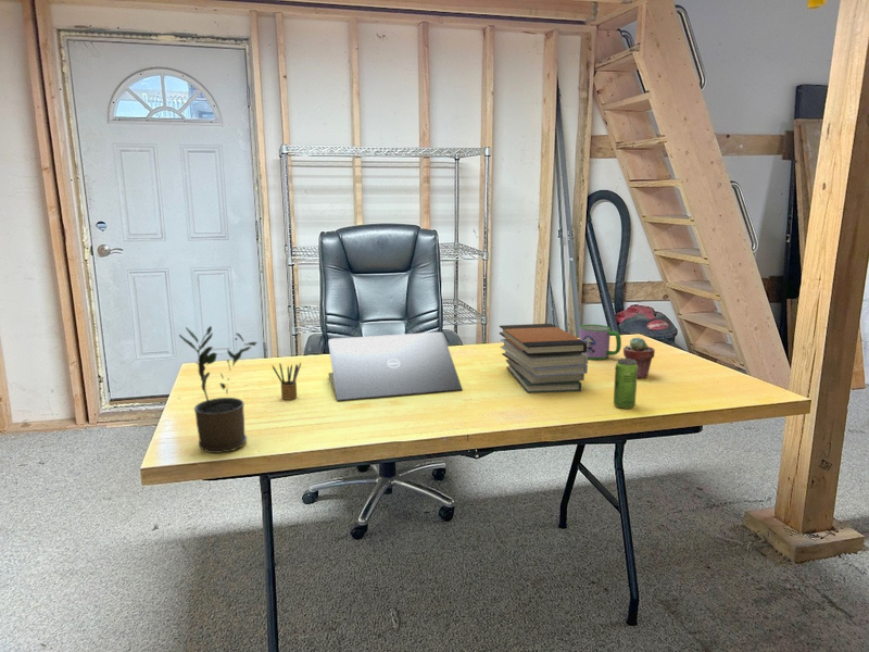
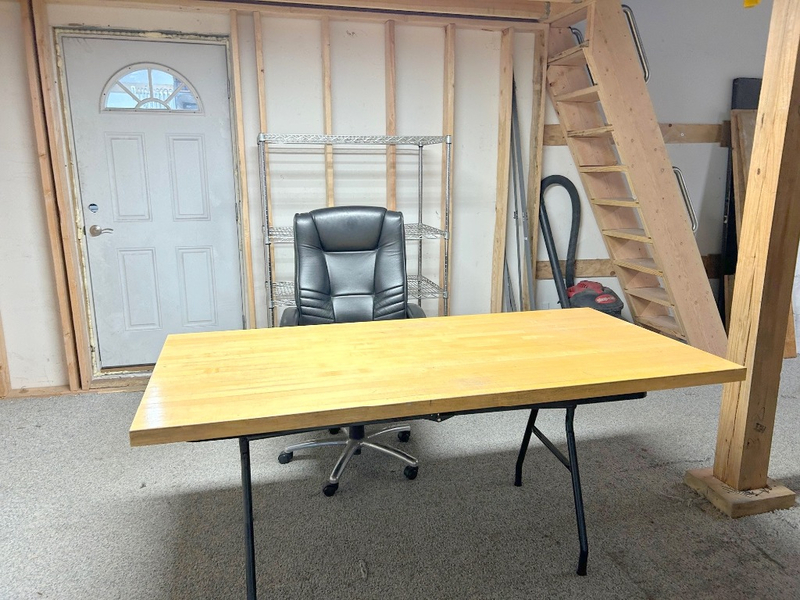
- laptop (392, 362)
- potted plant (221, 386)
- potted succulent (638, 356)
- pencil box (288, 379)
- book stack (541, 356)
- mug (600, 342)
- beverage can (625, 383)
